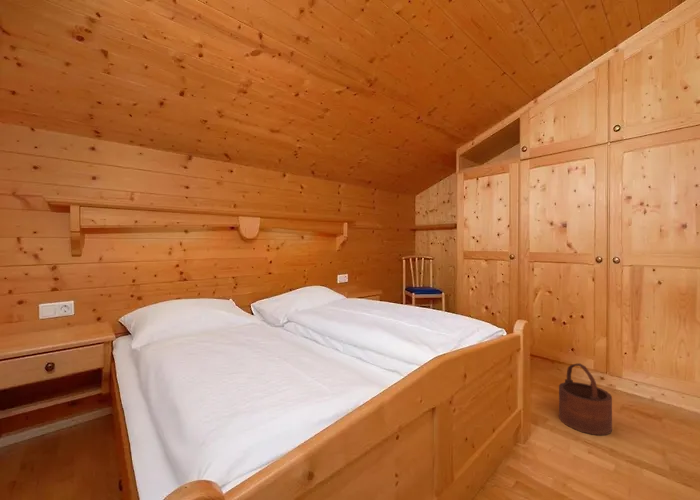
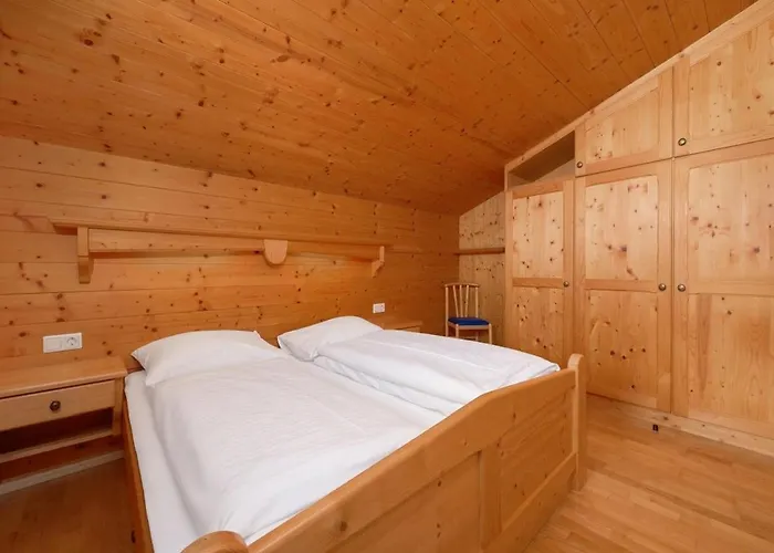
- wooden bucket (584, 393)
